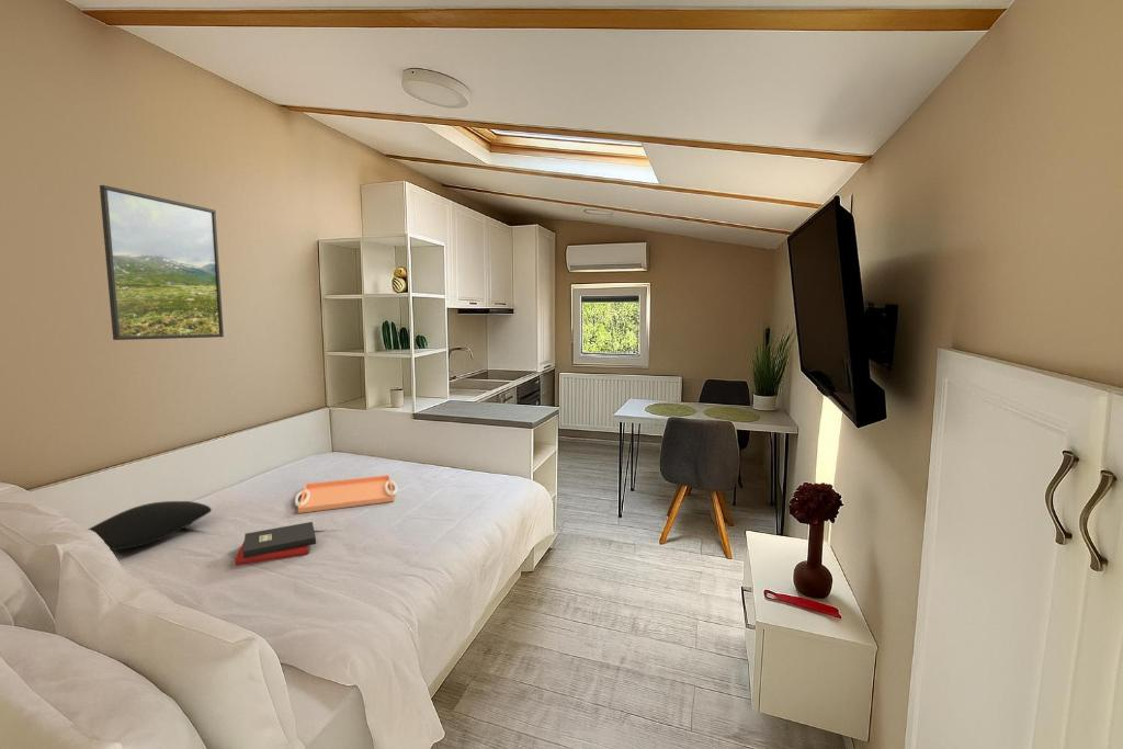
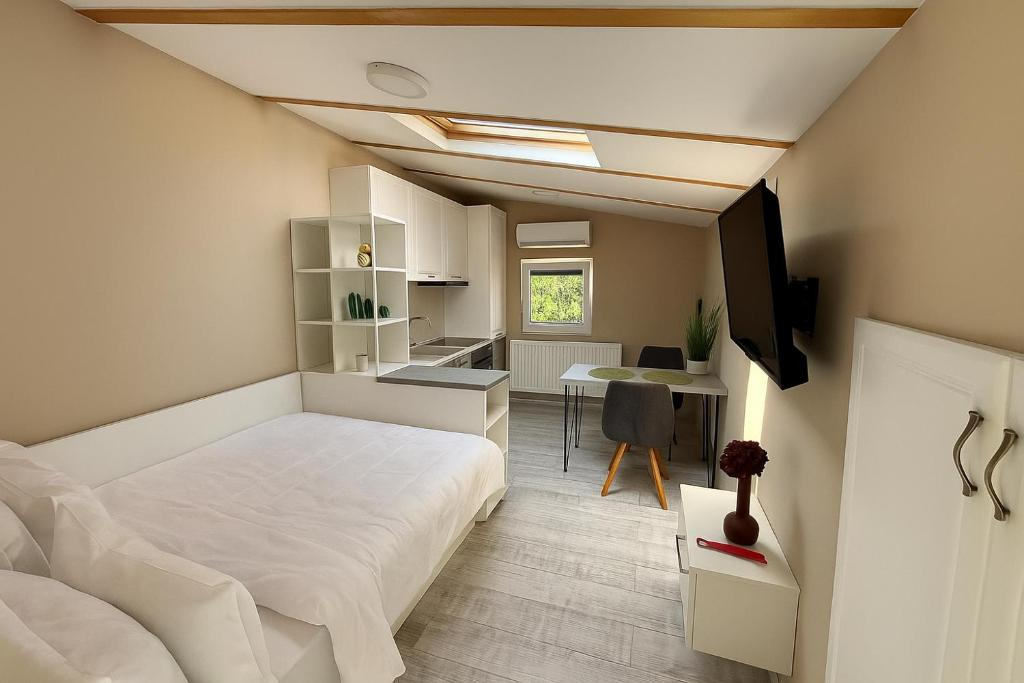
- hardback book (280, 542)
- cushion (146, 523)
- serving tray (348, 491)
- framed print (168, 269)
